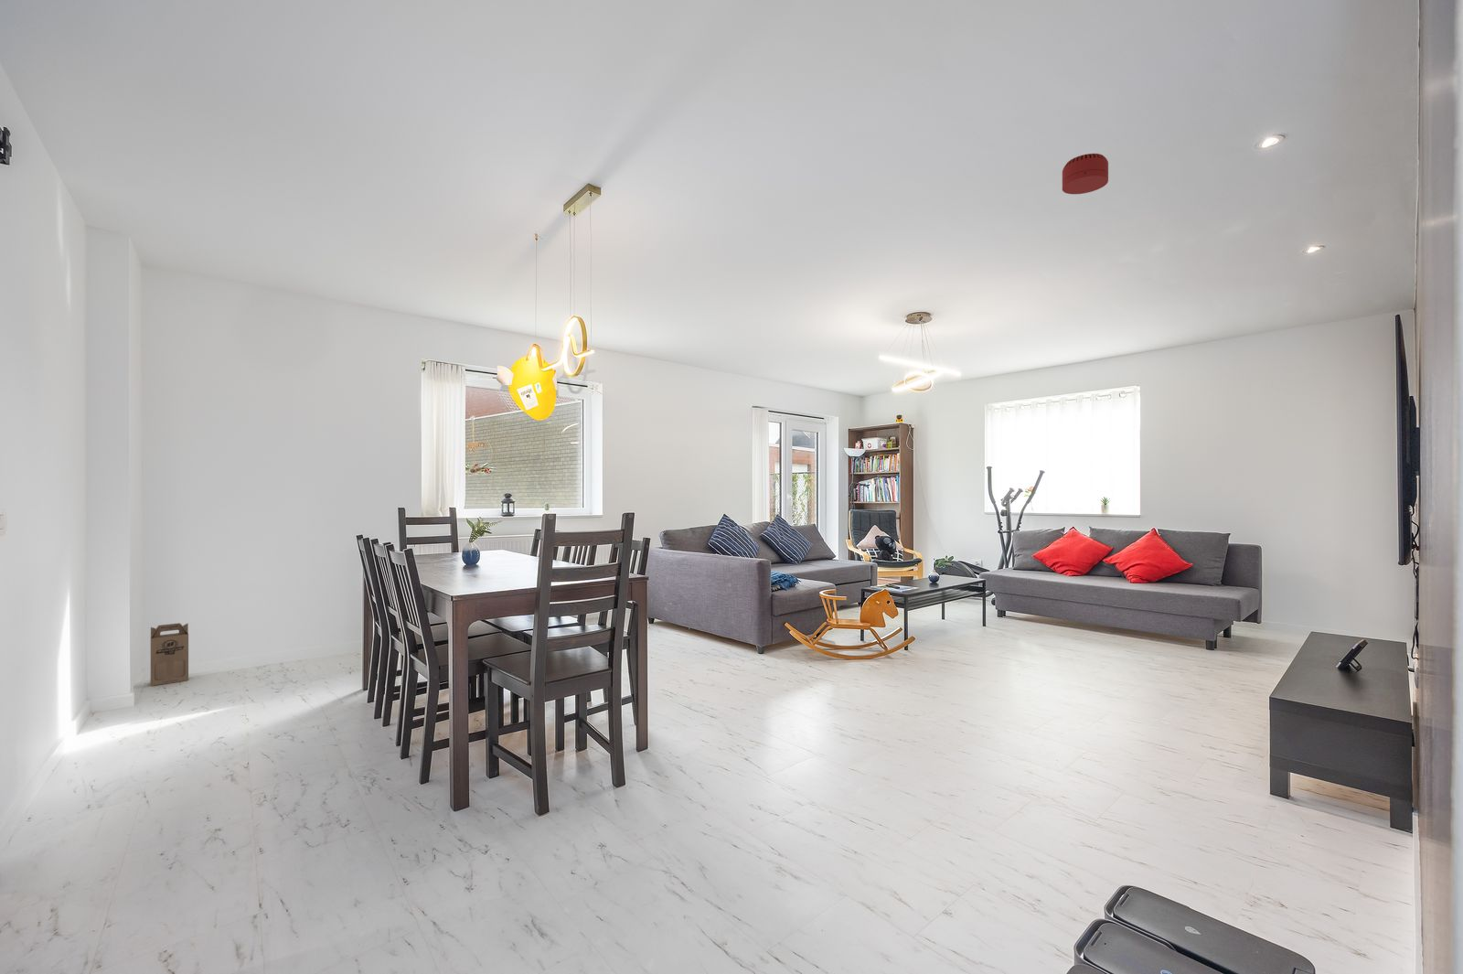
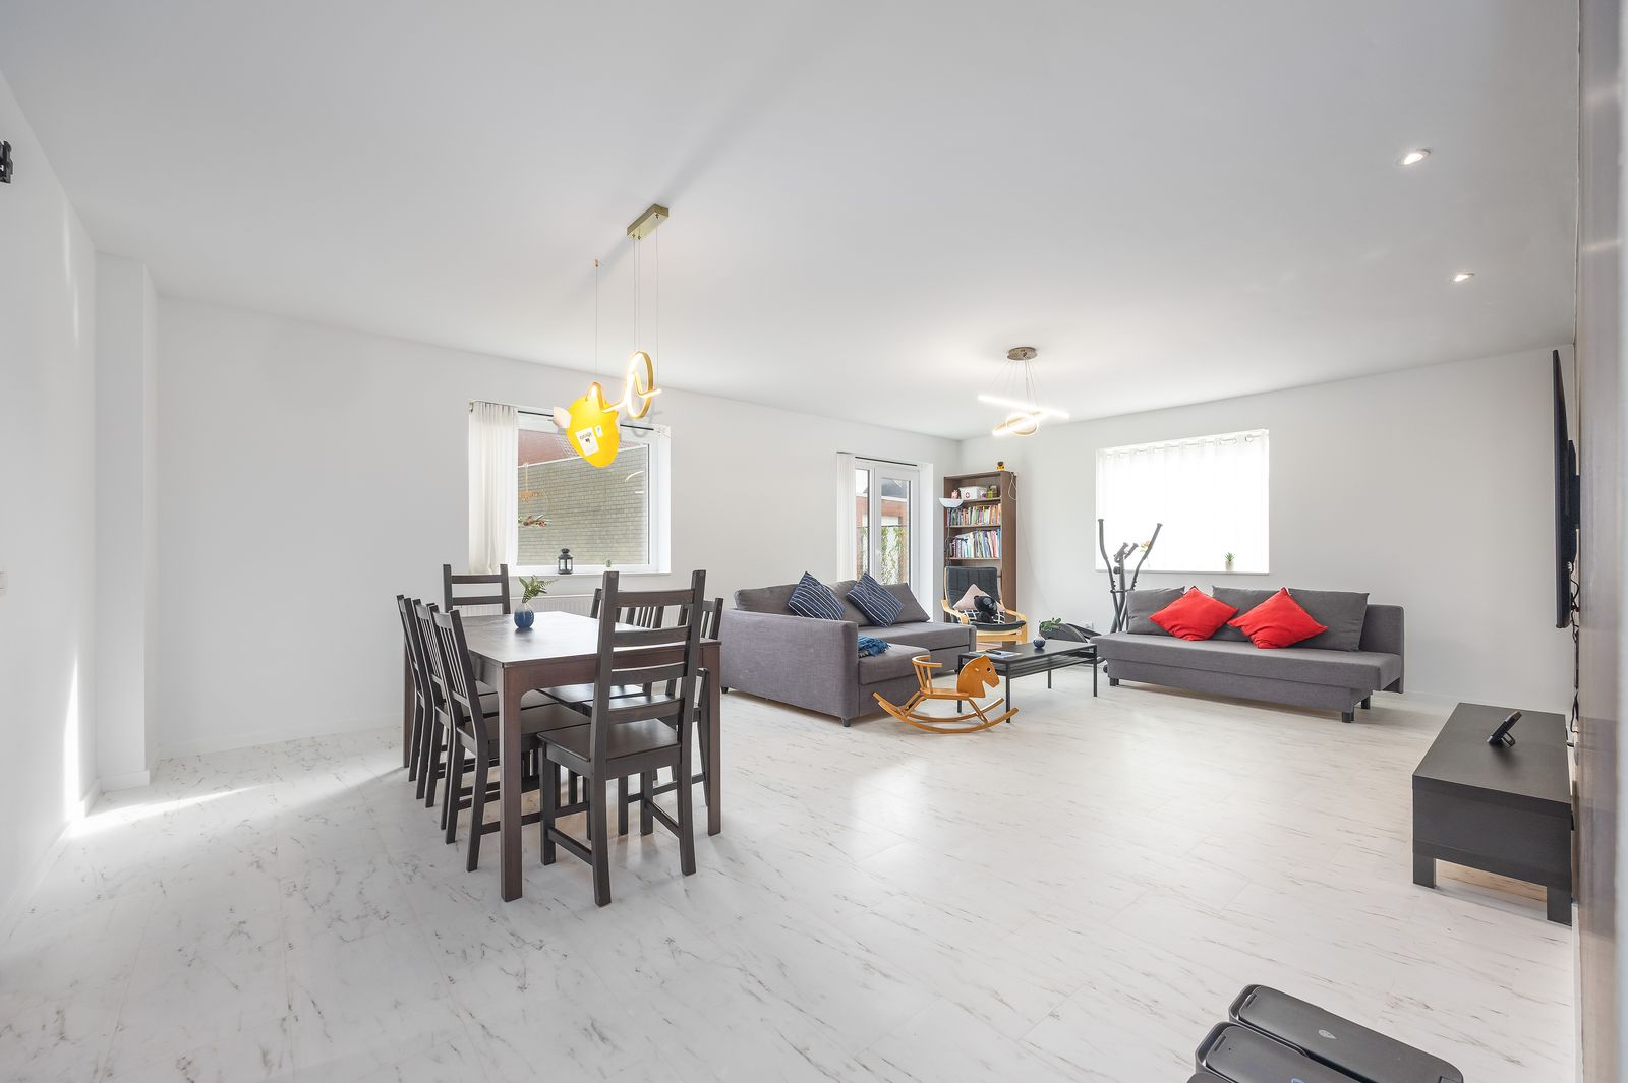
- smoke detector (1085, 173)
- cardboard box (170, 652)
